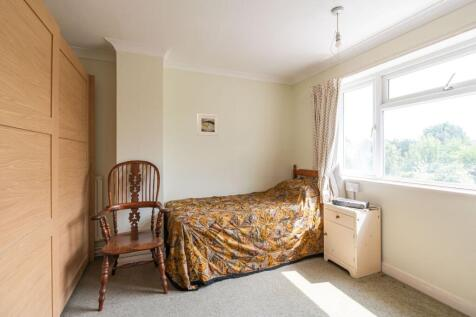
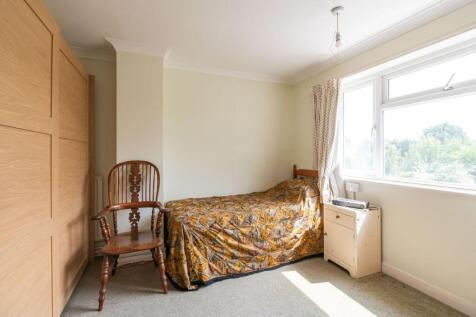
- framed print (208, 125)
